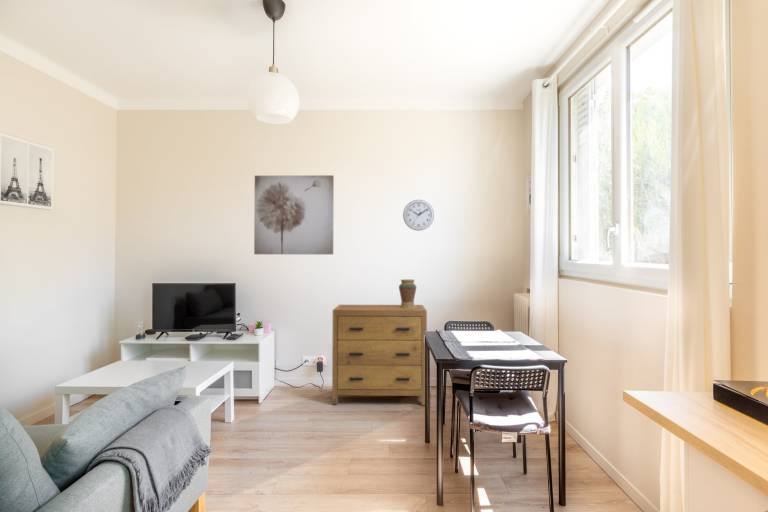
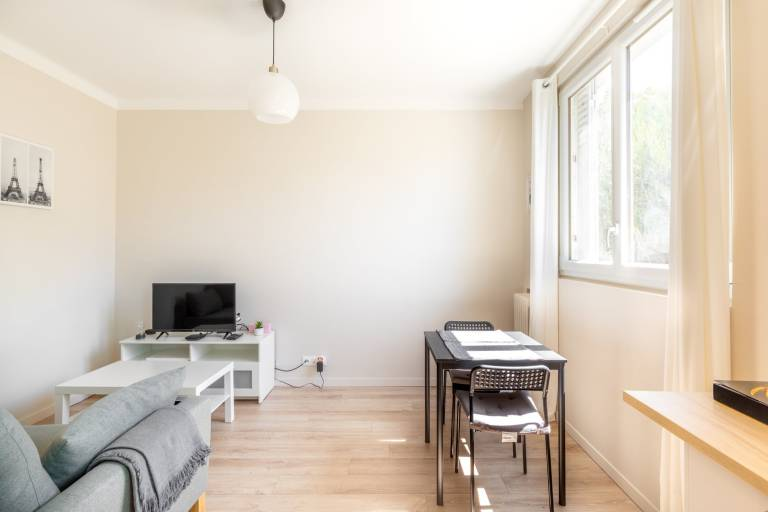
- wall art (294, 215)
- dresser (380, 352)
- wall clock (418, 215)
- decorative vase (407, 293)
